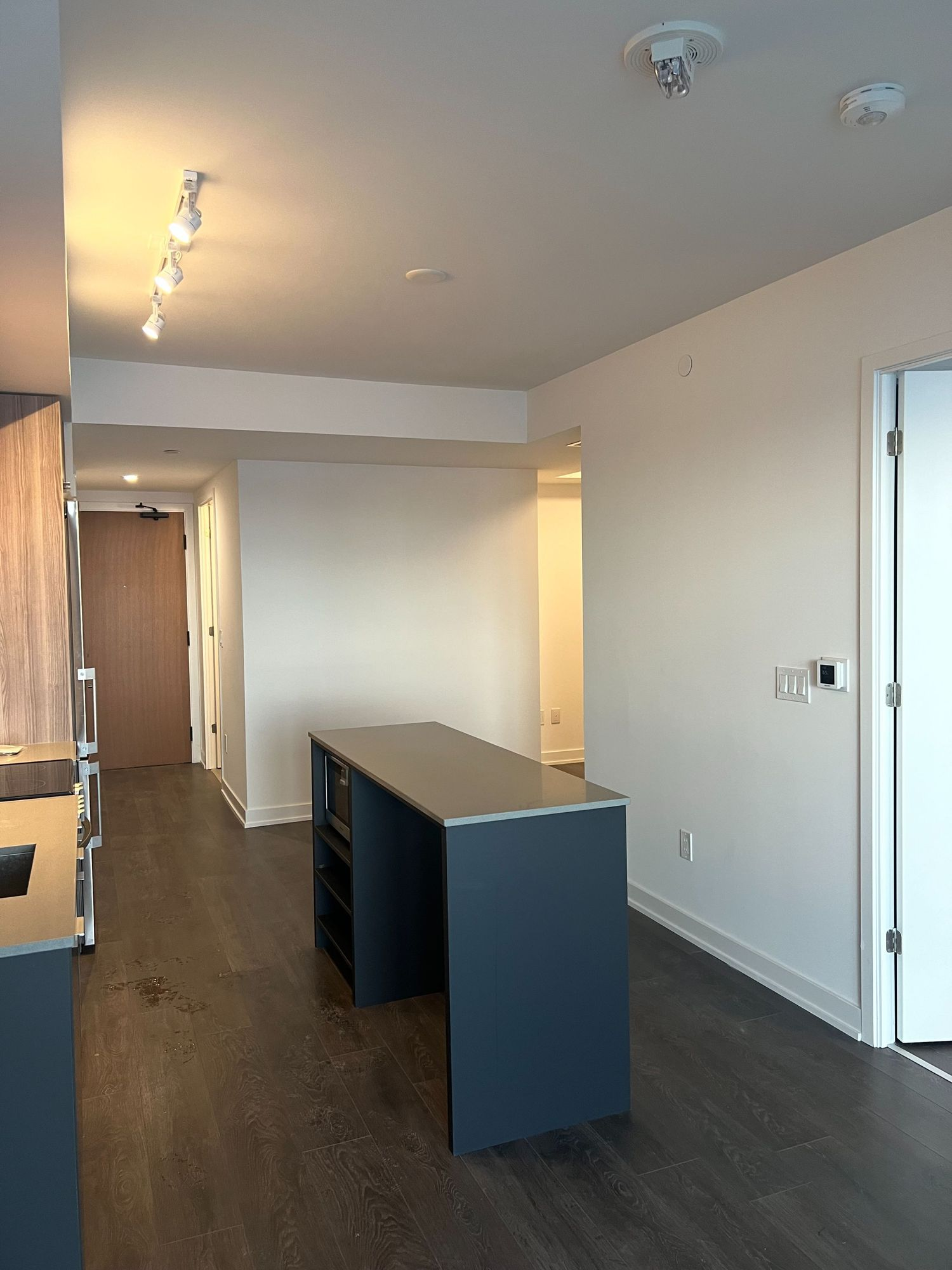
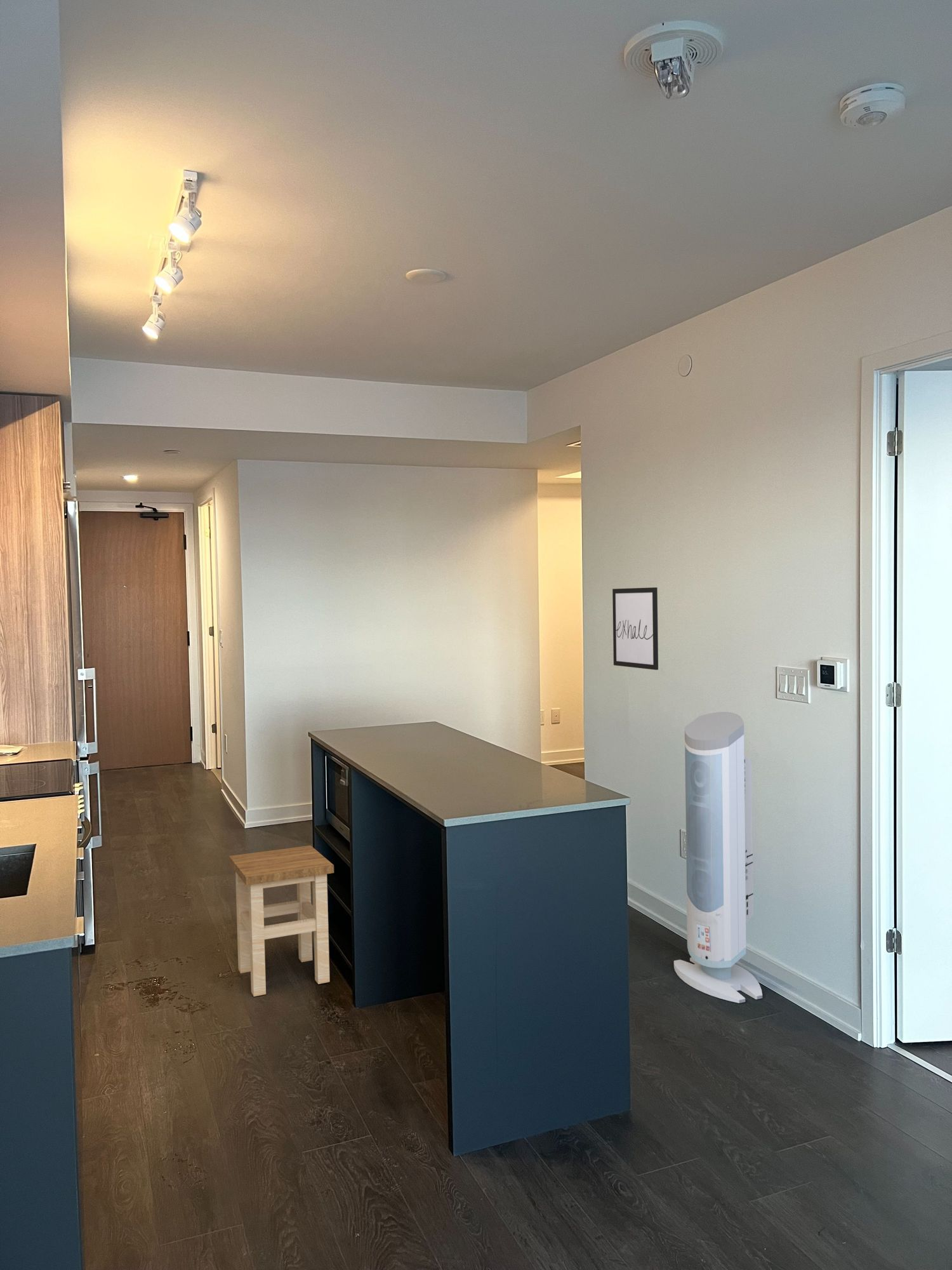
+ stool (282, 914)
+ air purifier (715, 847)
+ wall art (634, 627)
